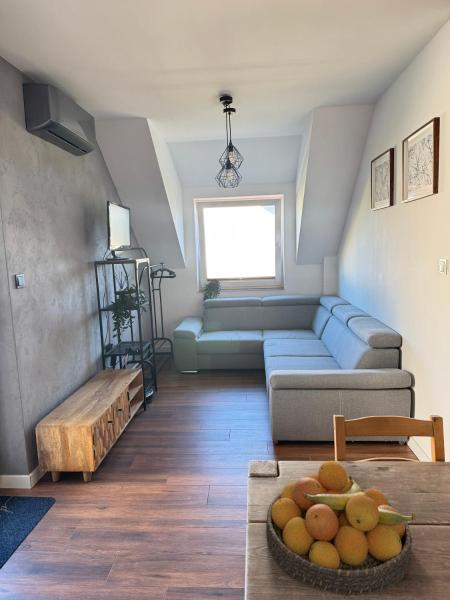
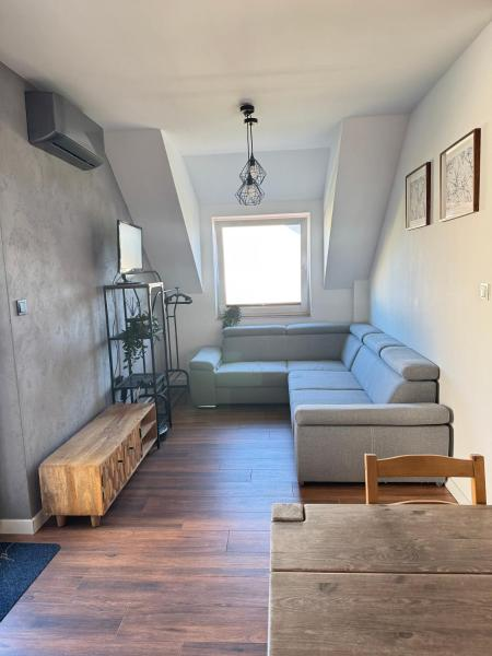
- fruit bowl (335, 511)
